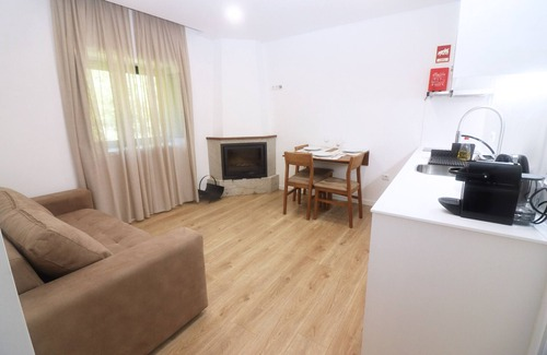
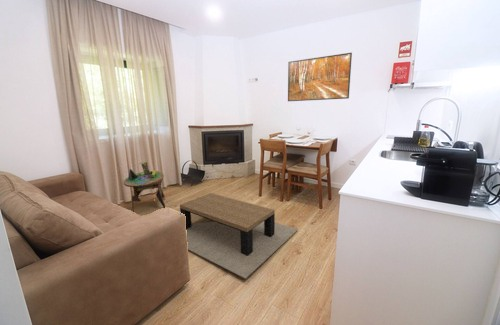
+ side table (146, 184)
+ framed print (317, 79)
+ coffee table (225, 219)
